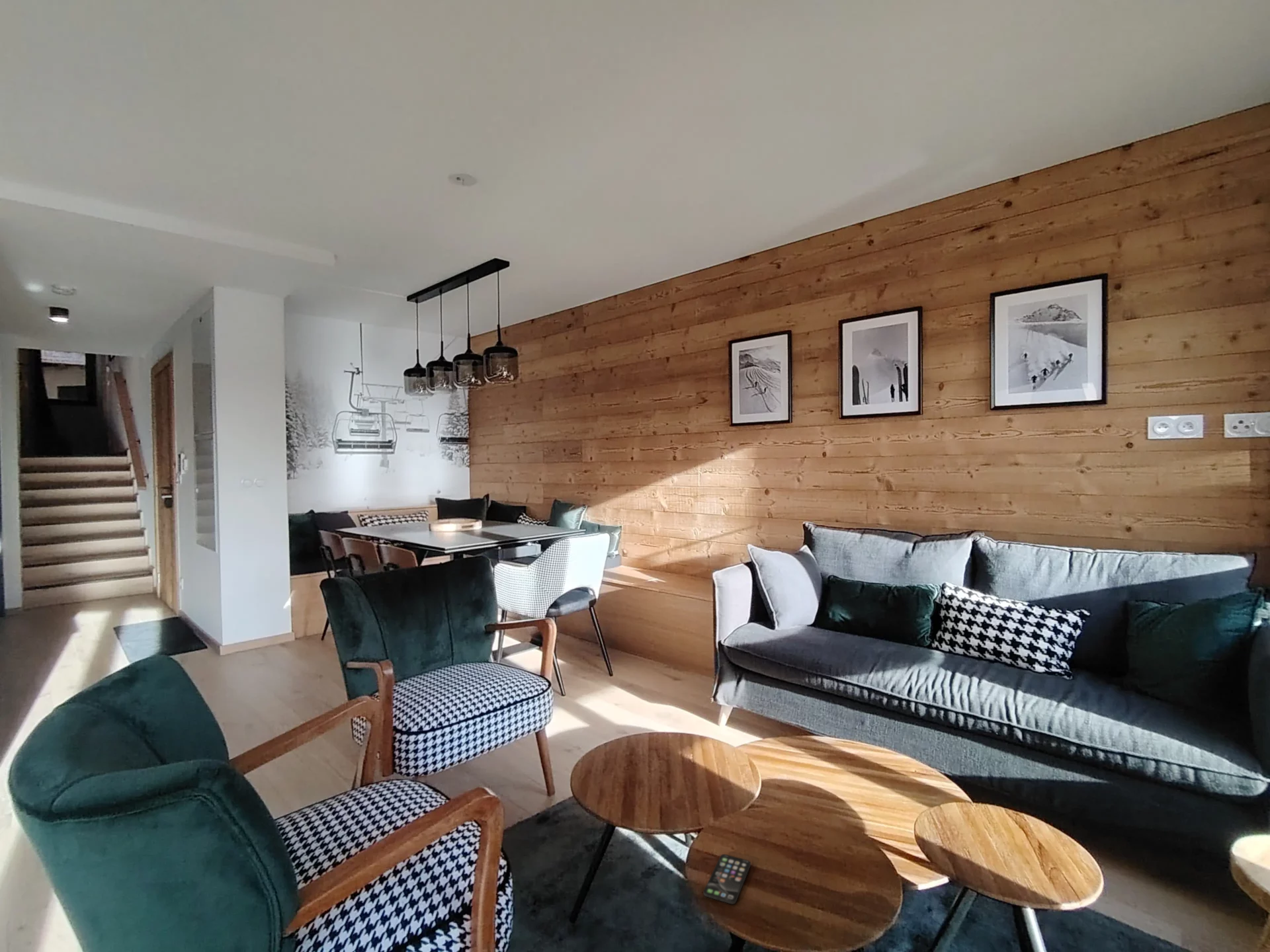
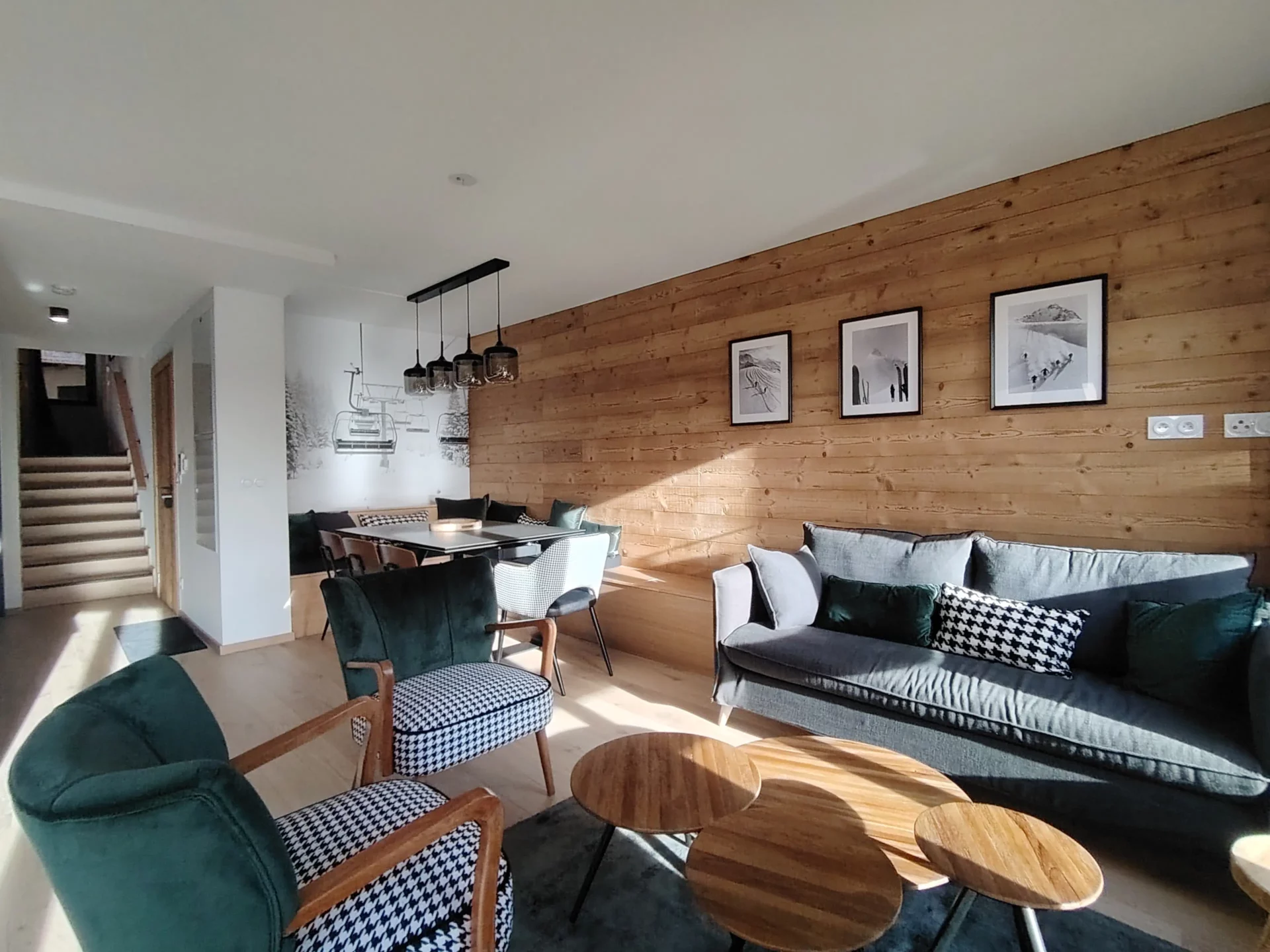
- smartphone (728, 877)
